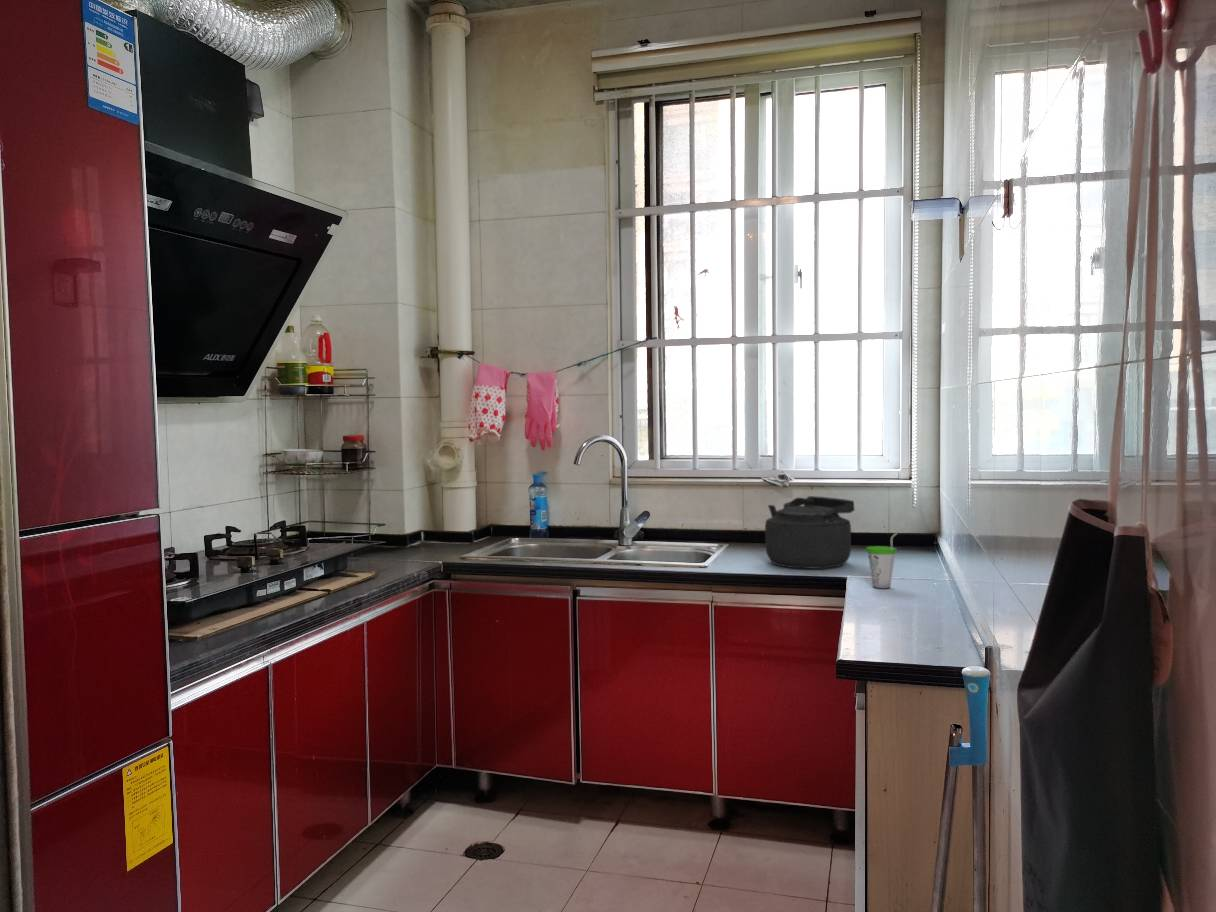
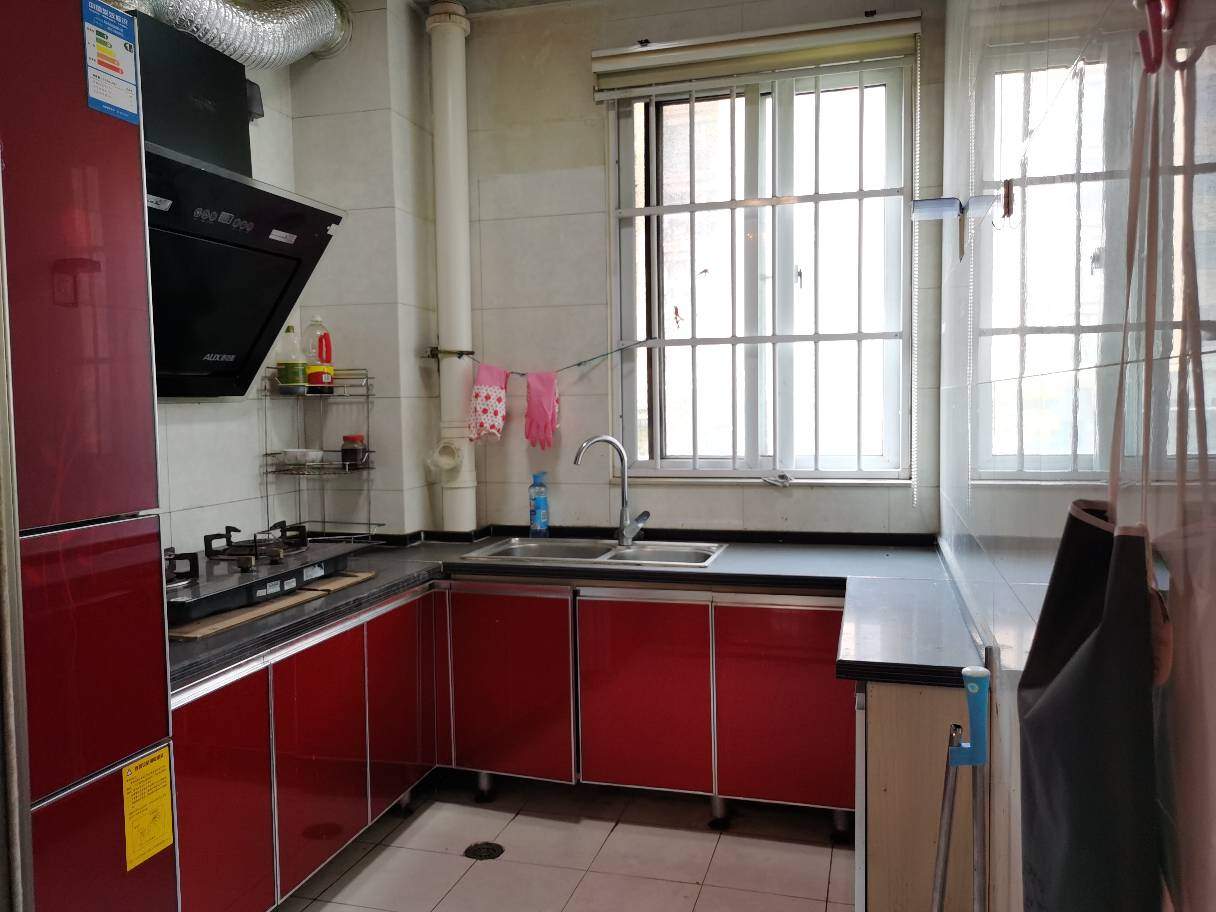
- kettle (807, 530)
- cup (881, 558)
